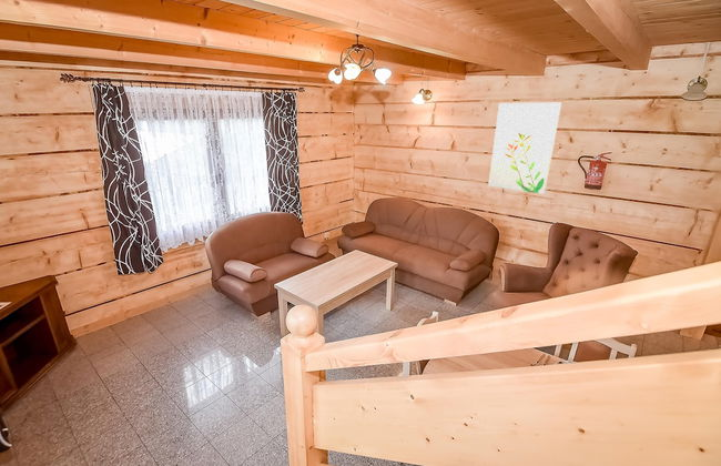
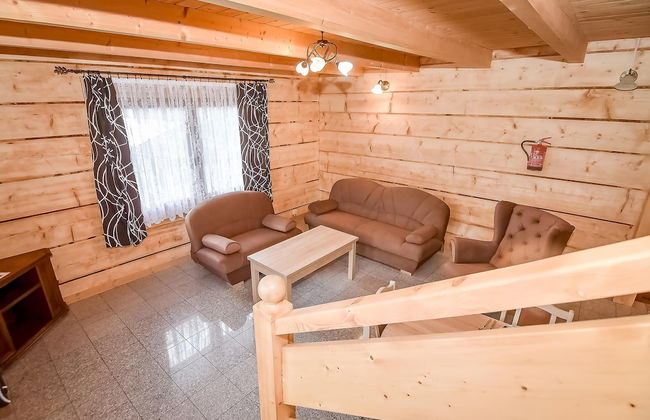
- wall art (521, 148)
